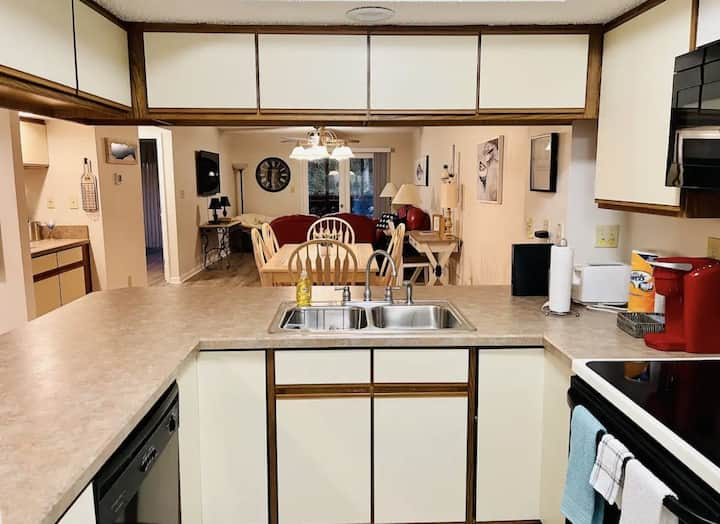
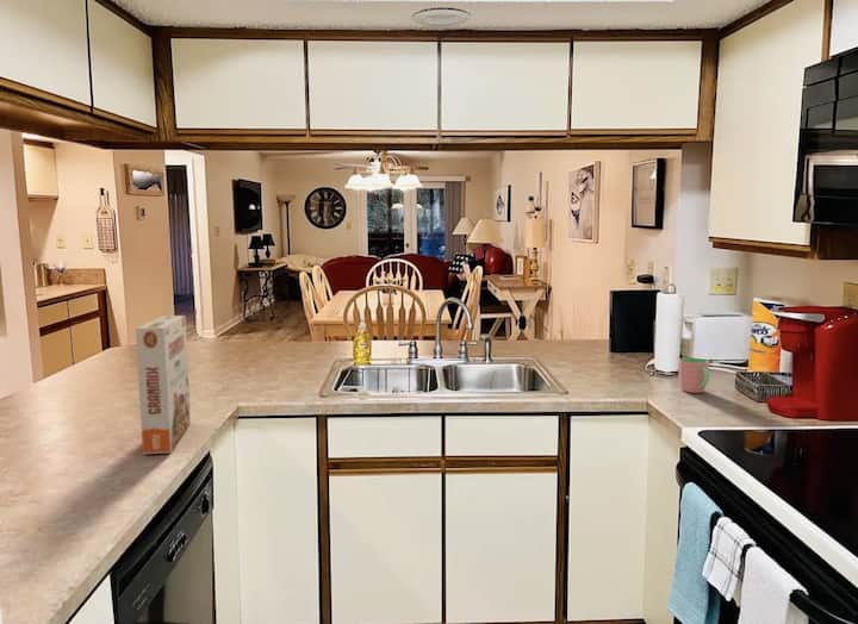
+ cup (696, 376)
+ cereal box (164, 380)
